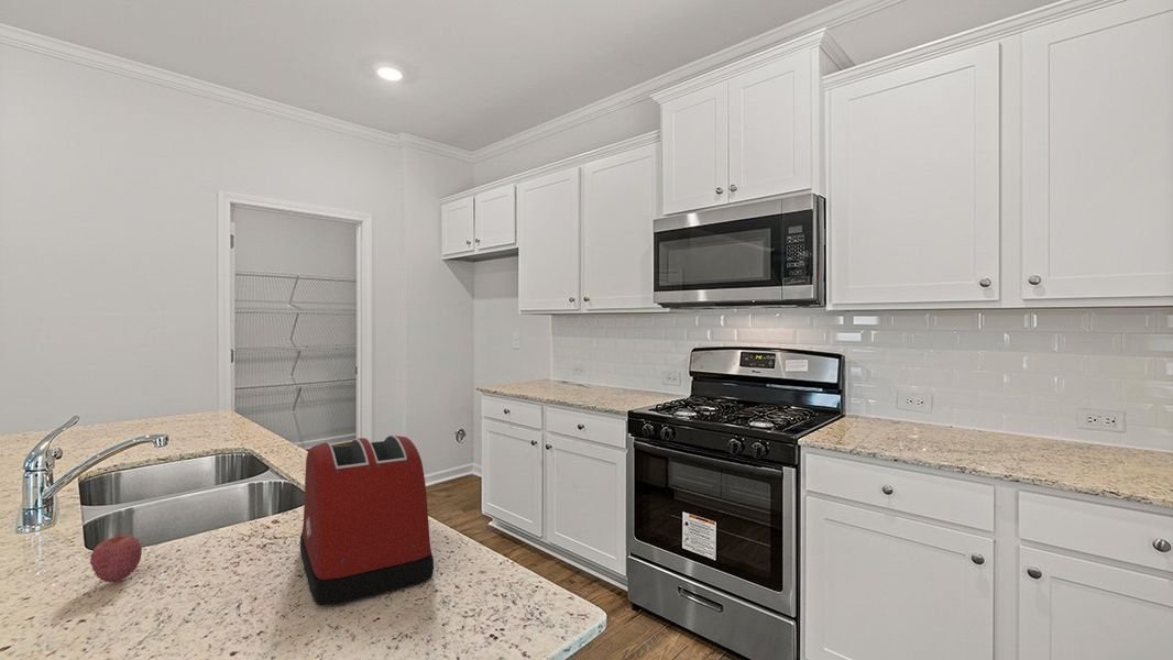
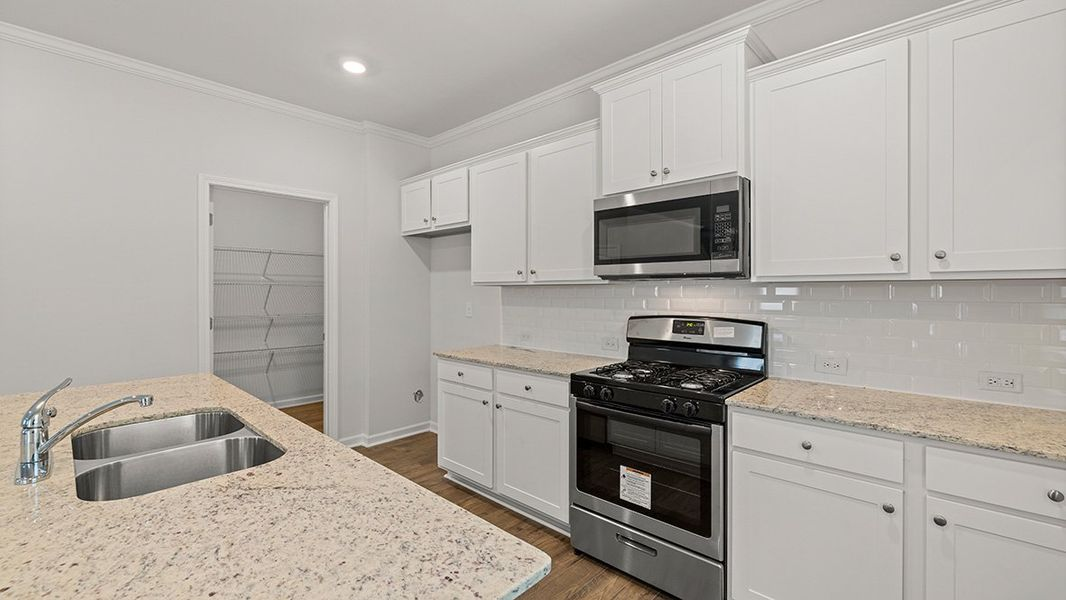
- fruit (117, 557)
- toaster (363, 501)
